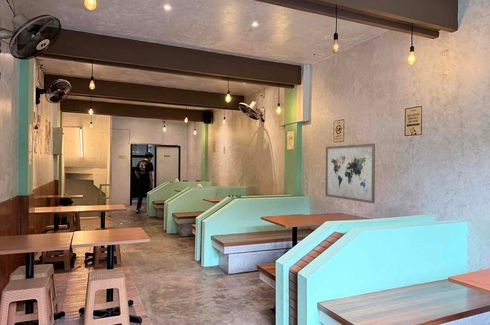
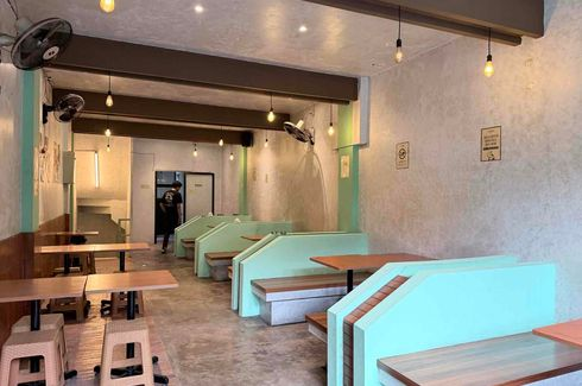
- wall art (347, 172)
